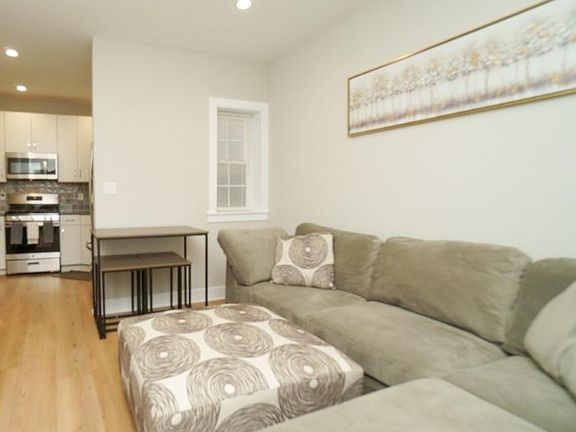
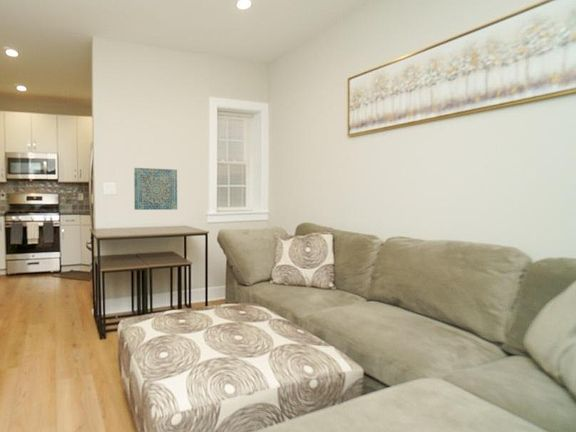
+ wall art (156, 189)
